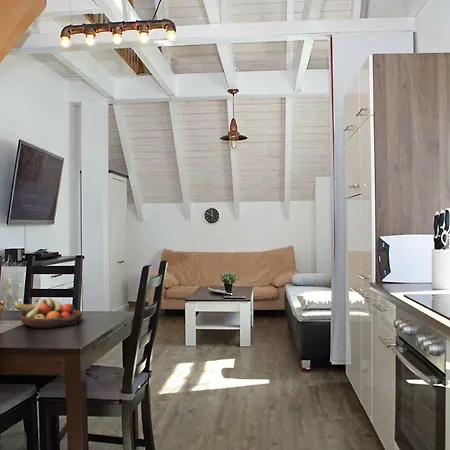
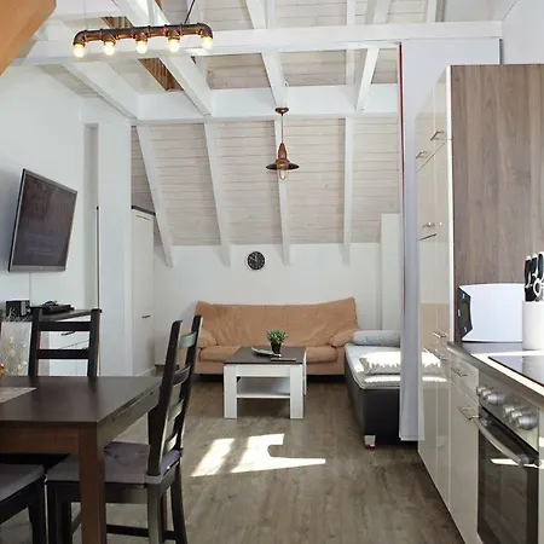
- fruit bowl (50, 311)
